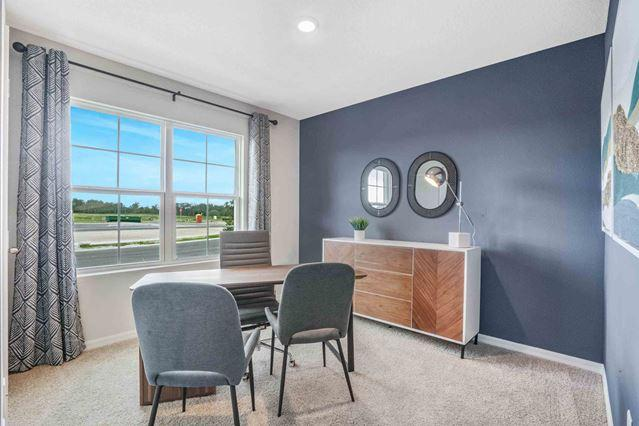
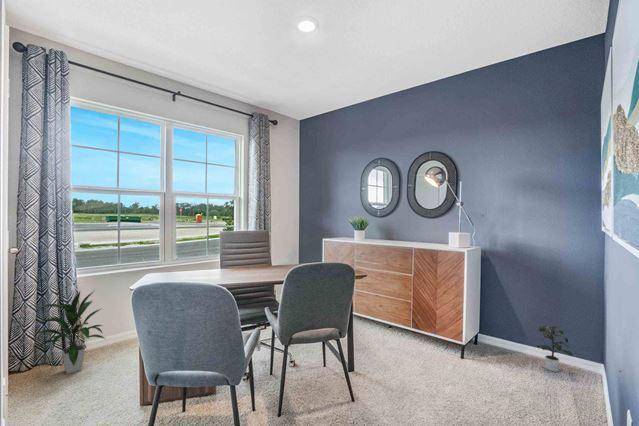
+ potted plant (556, 347)
+ indoor plant (72, 332)
